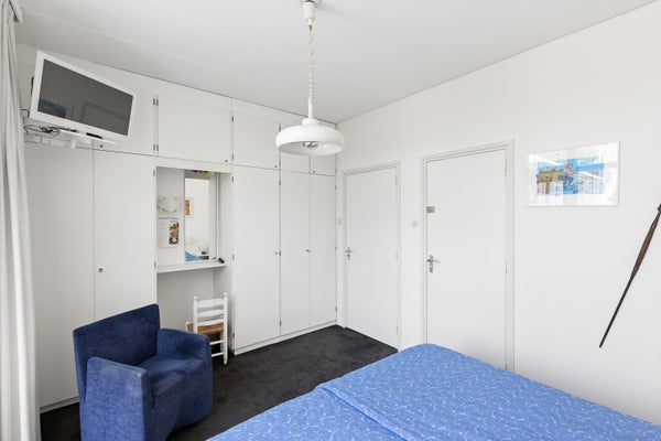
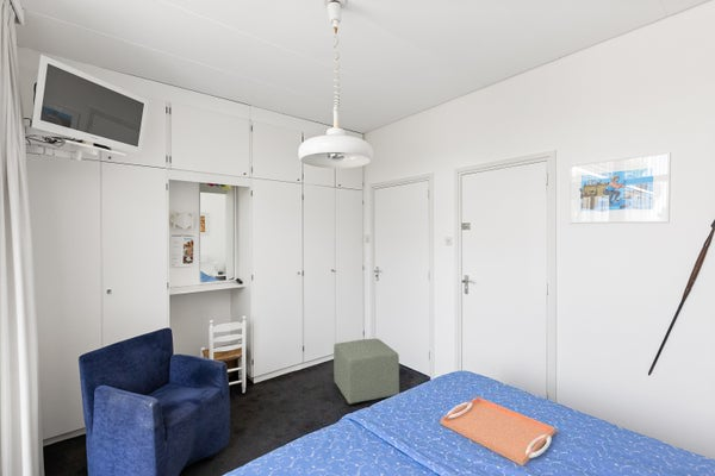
+ serving tray (496, 425)
+ ottoman (365, 368)
